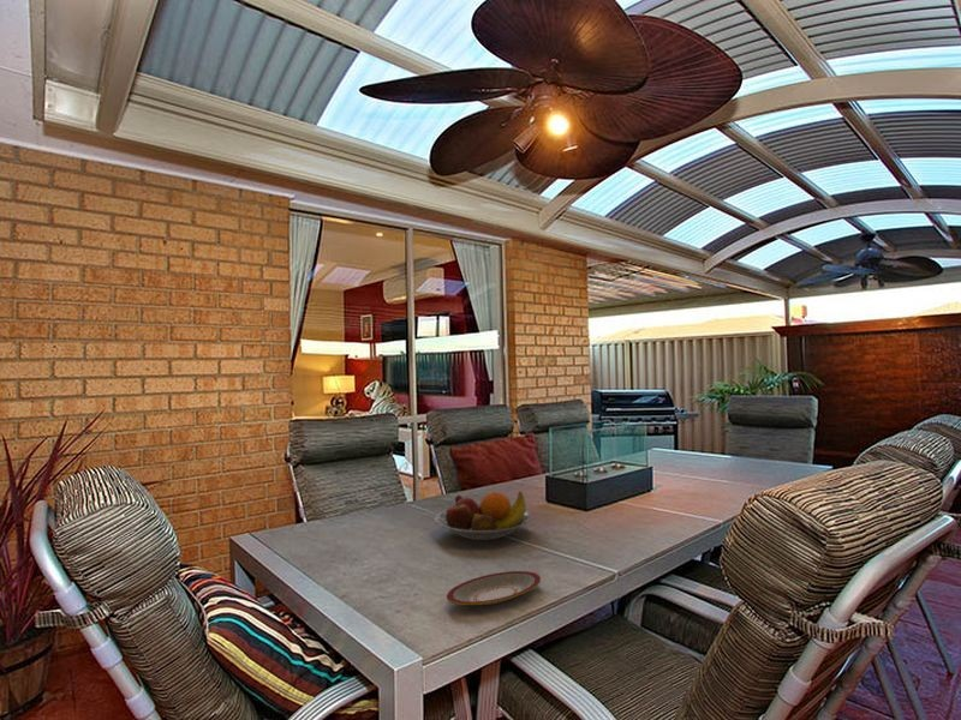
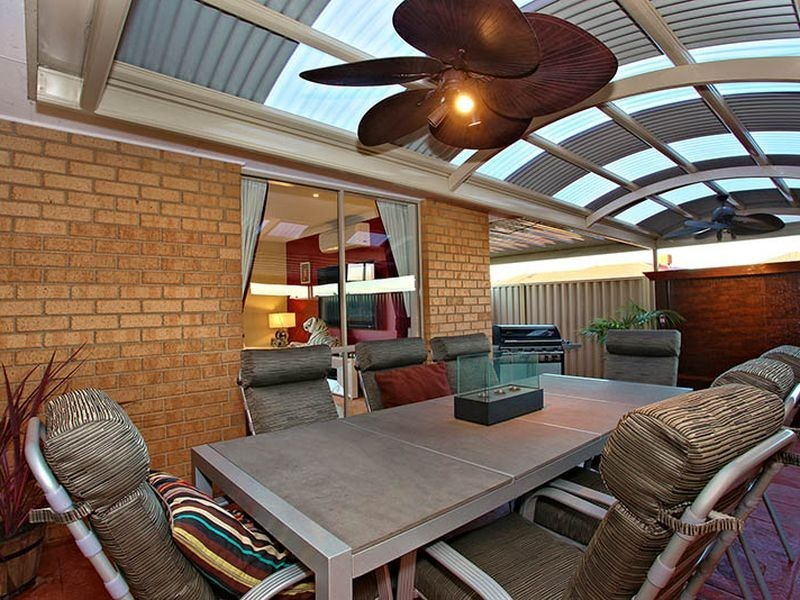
- plate (495, 590)
- fruit bowl (483, 512)
